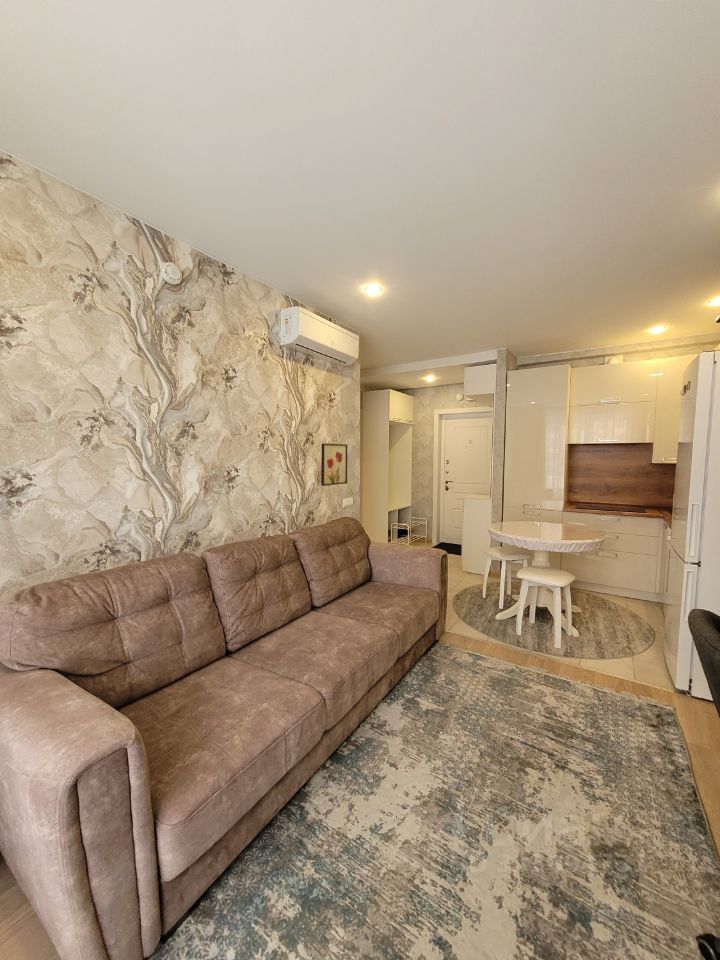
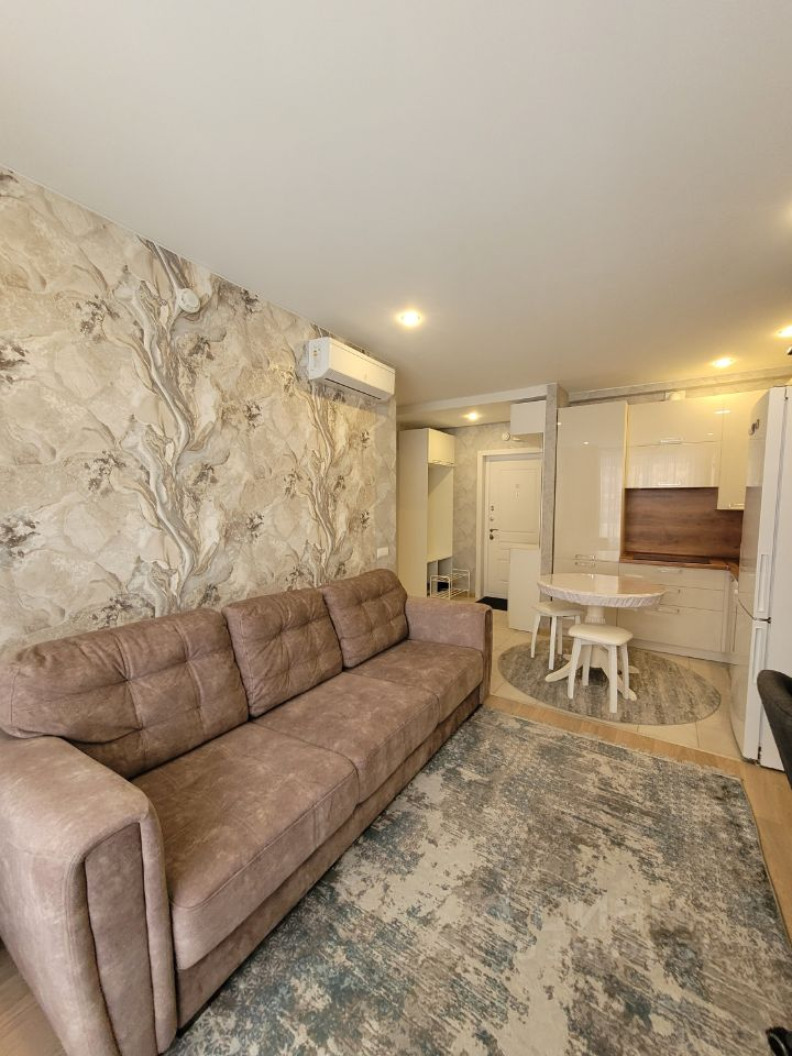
- wall art (334, 464)
